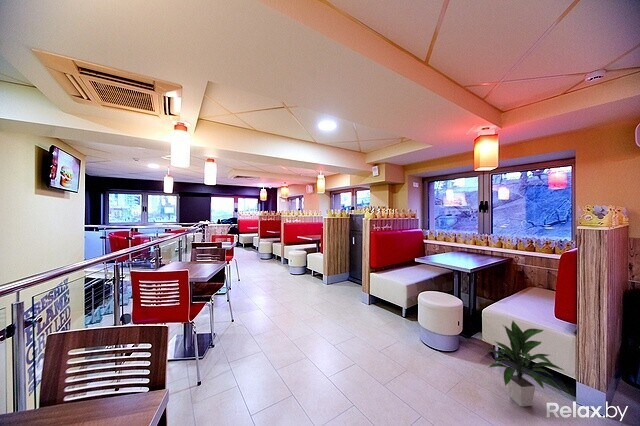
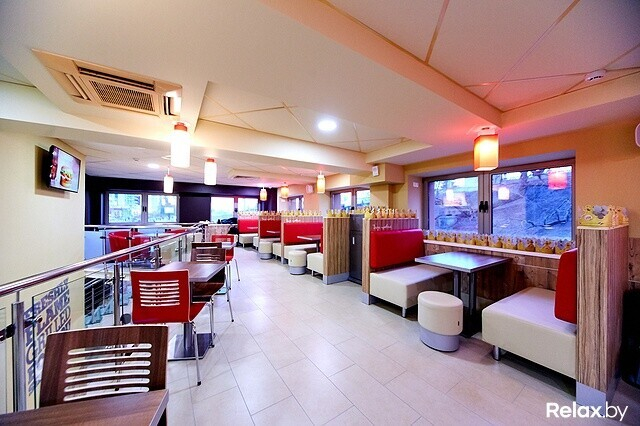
- indoor plant (519, 360)
